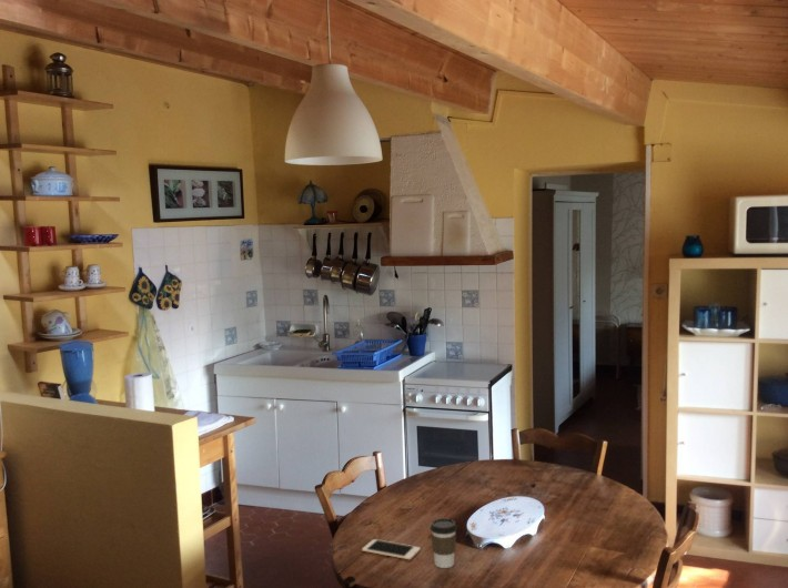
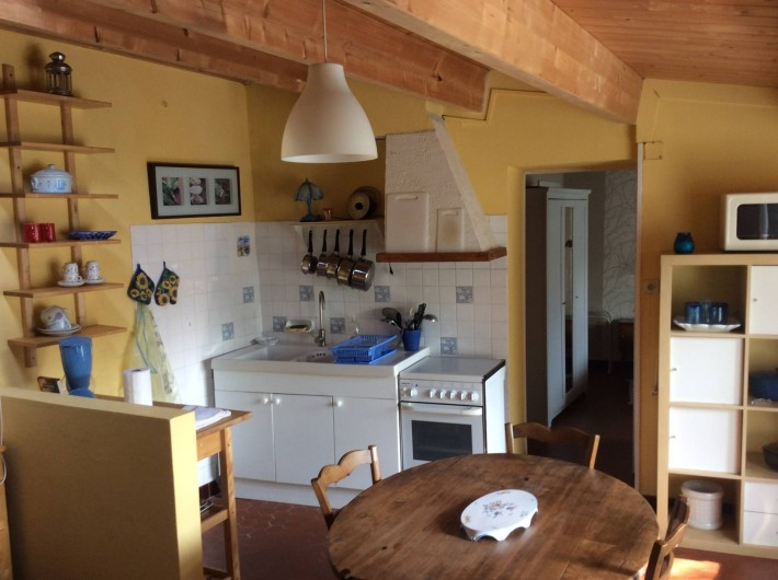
- coffee cup (444, 543)
- cell phone (391, 549)
